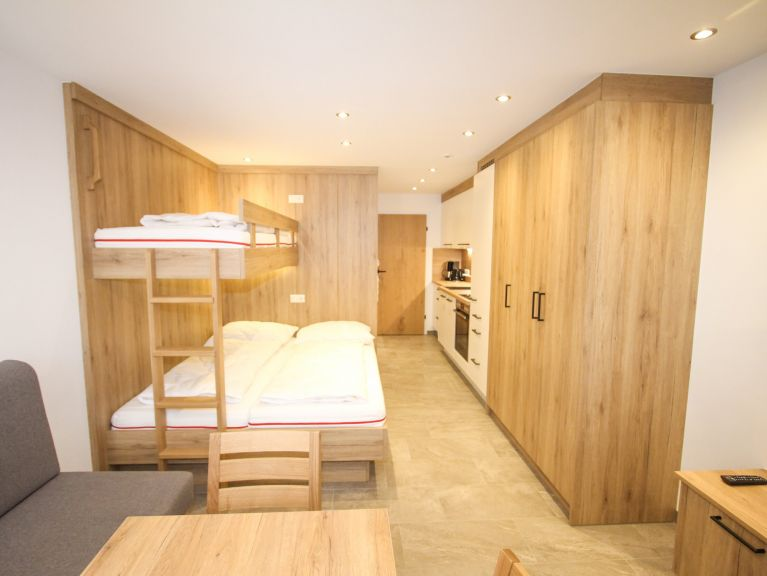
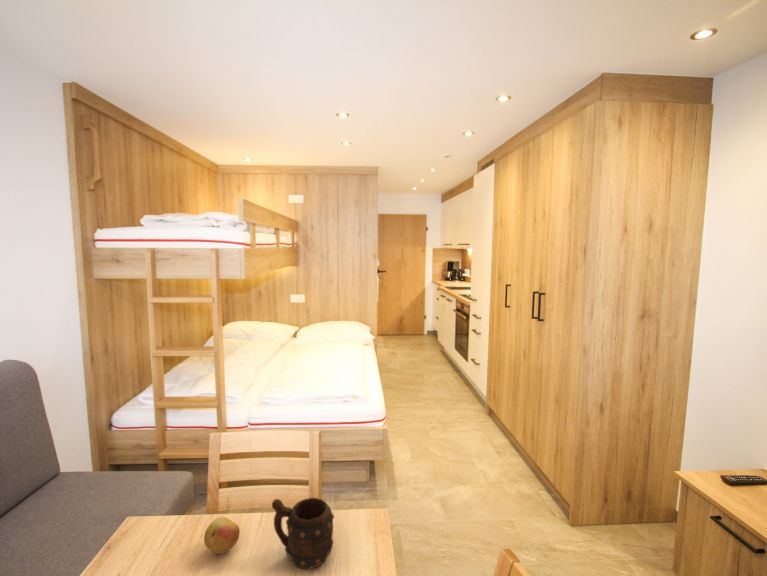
+ mug (302, 529)
+ fruit (222, 535)
